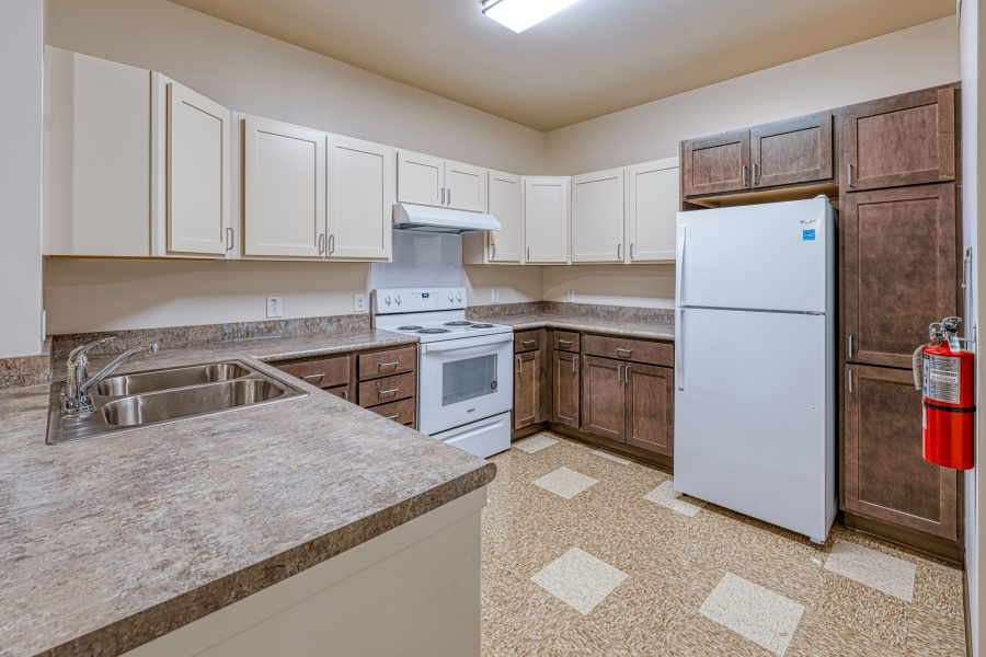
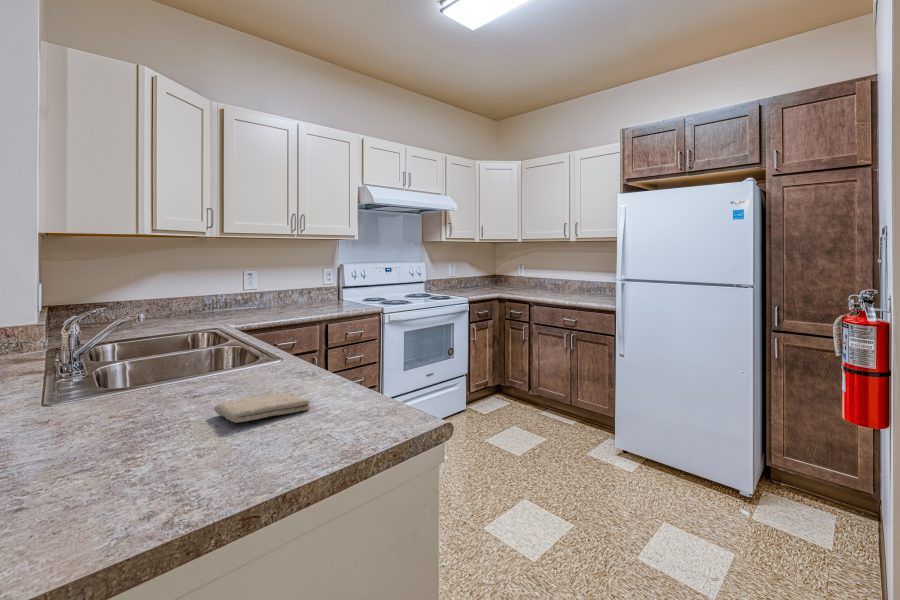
+ washcloth (264, 405)
